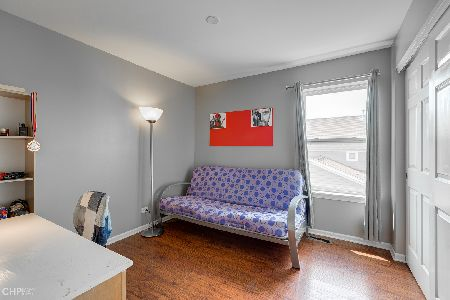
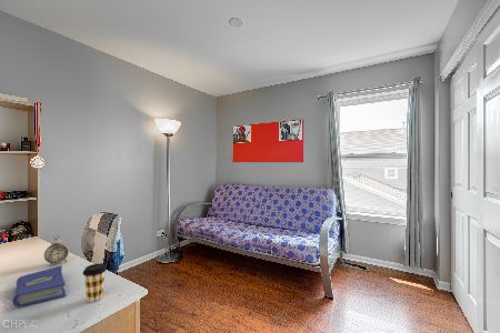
+ alarm clock (57, 249)
+ coffee cup (94, 282)
+ hardcover book (40, 284)
